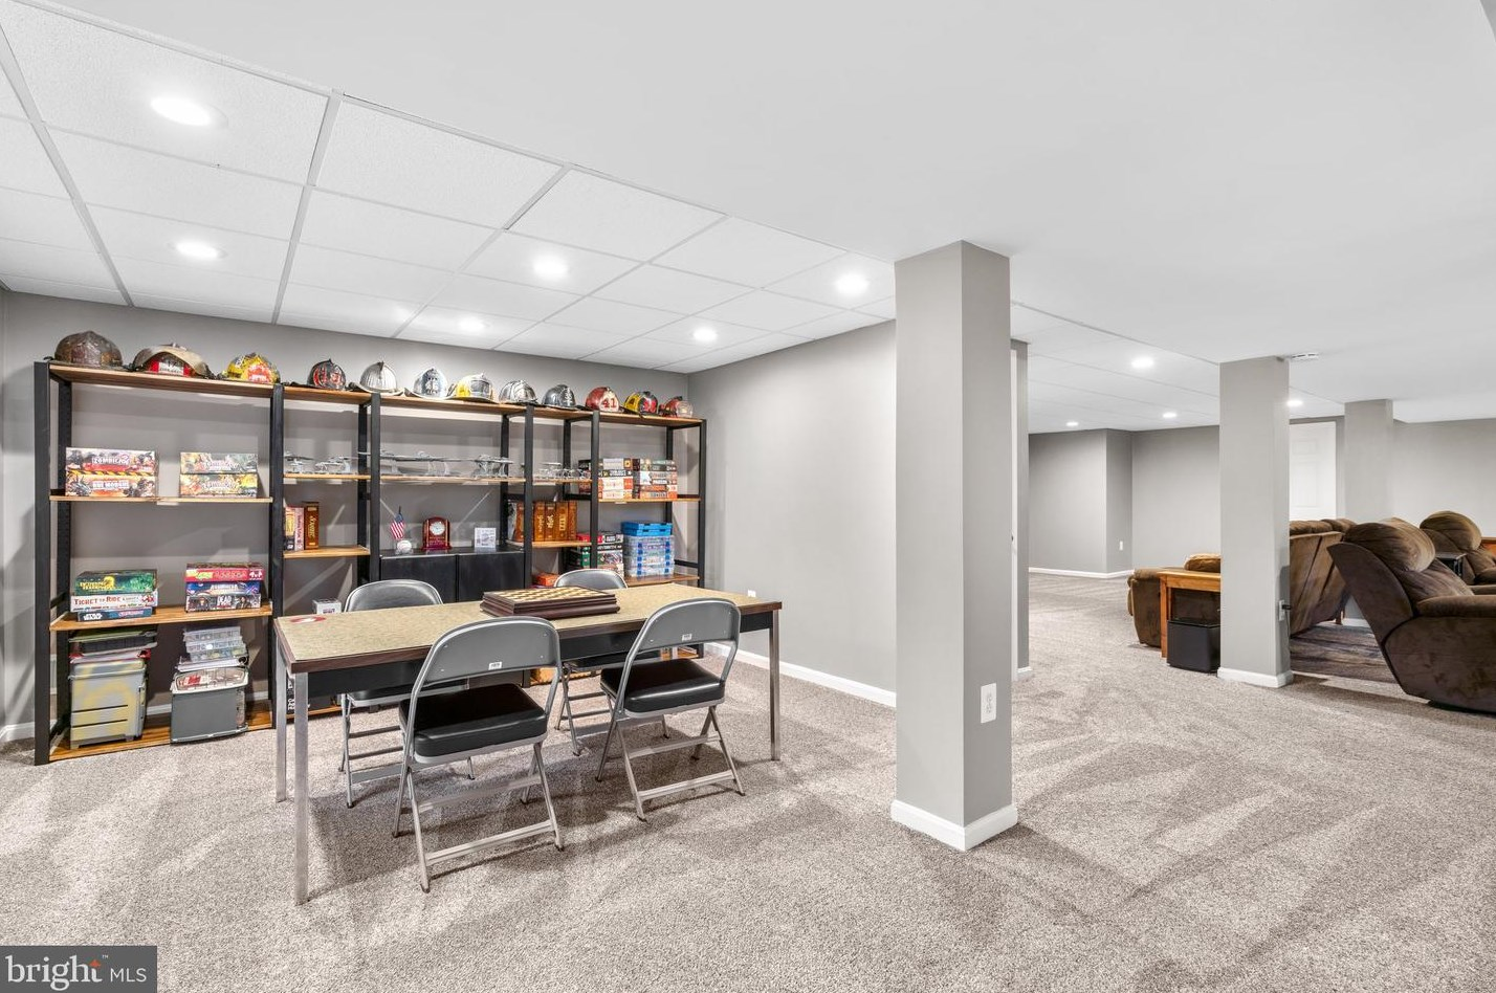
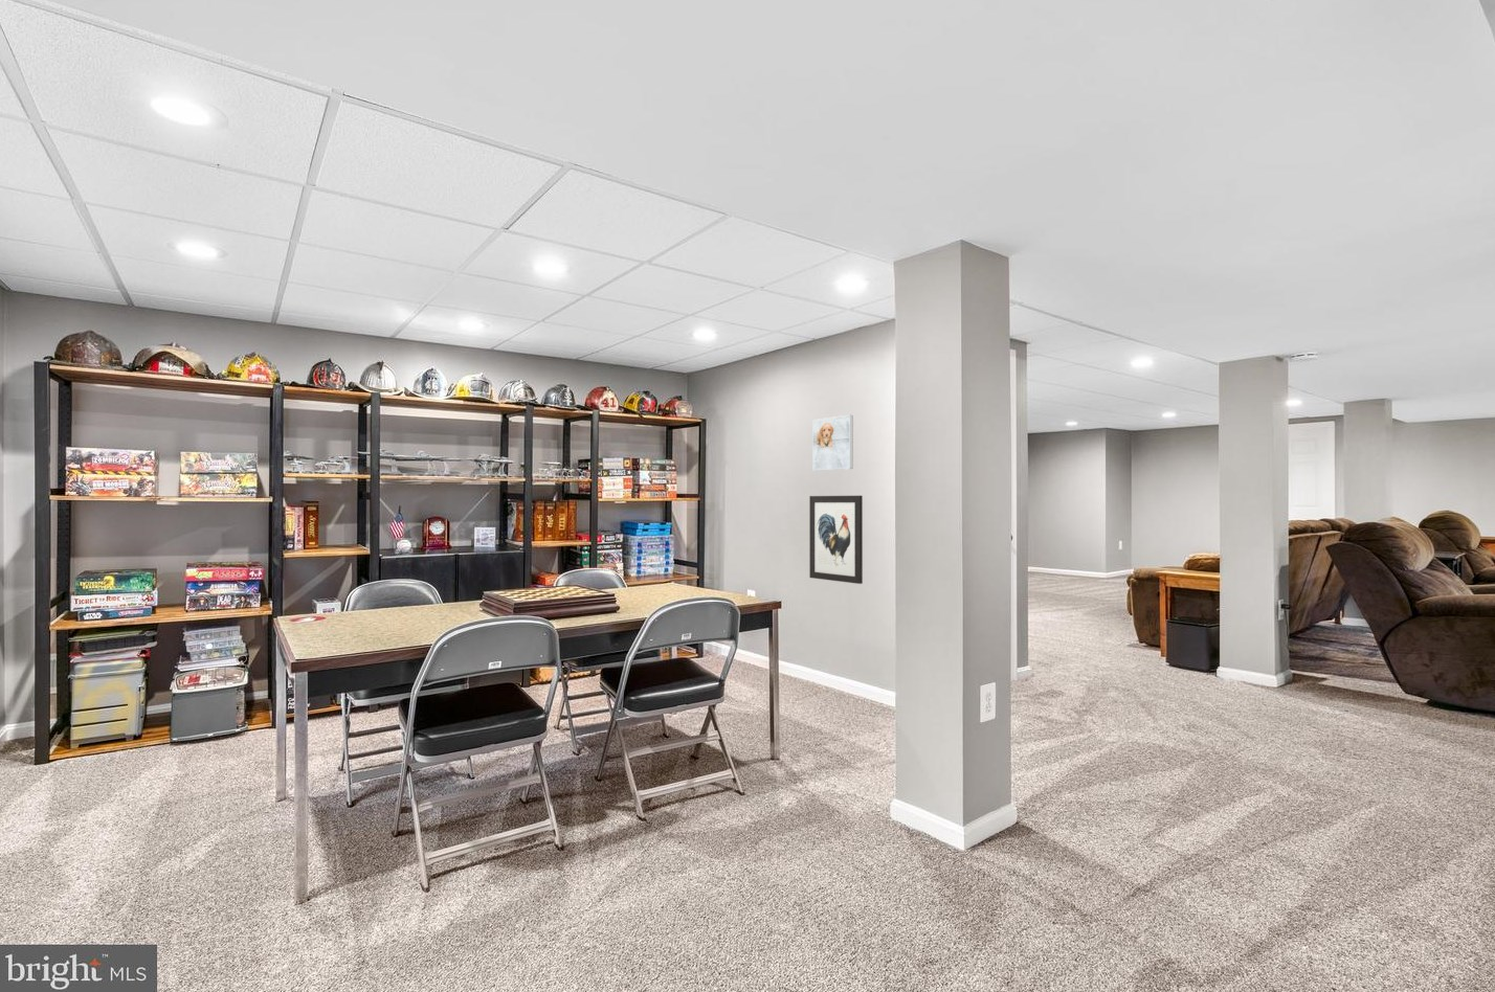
+ wall art (834, 538)
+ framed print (832, 444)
